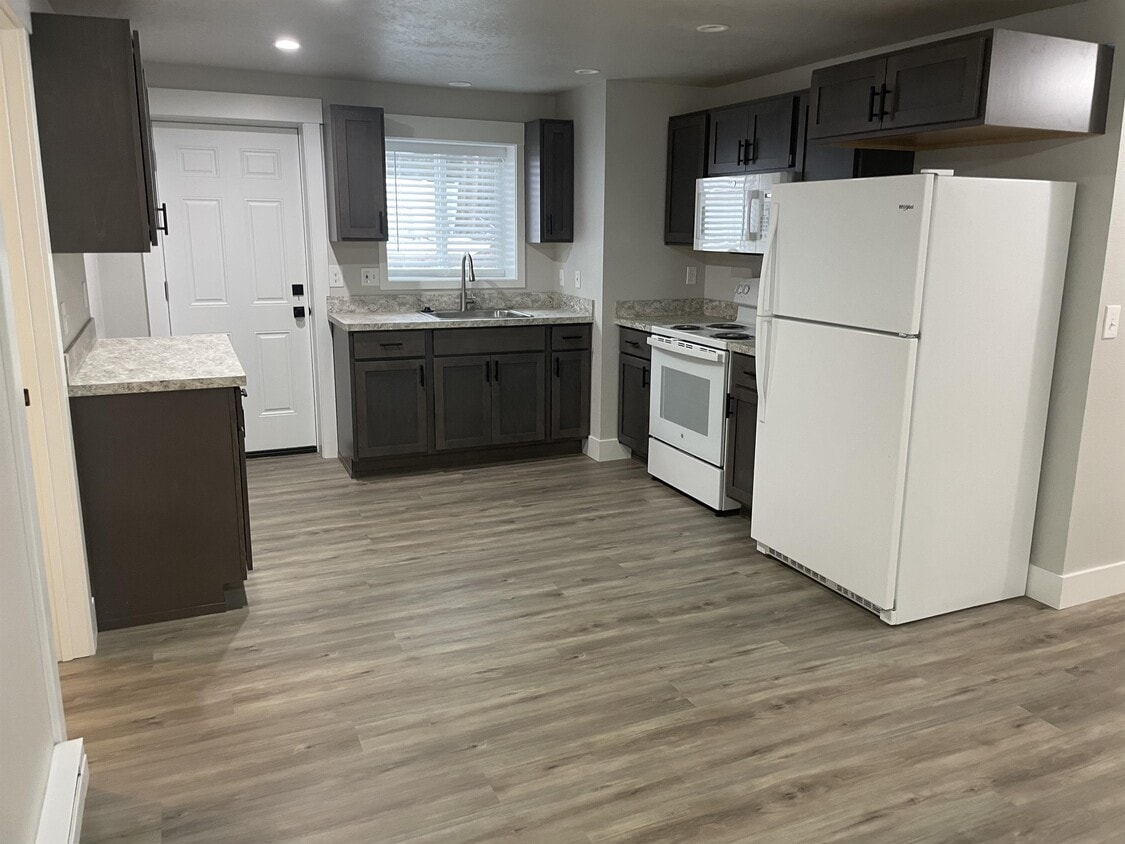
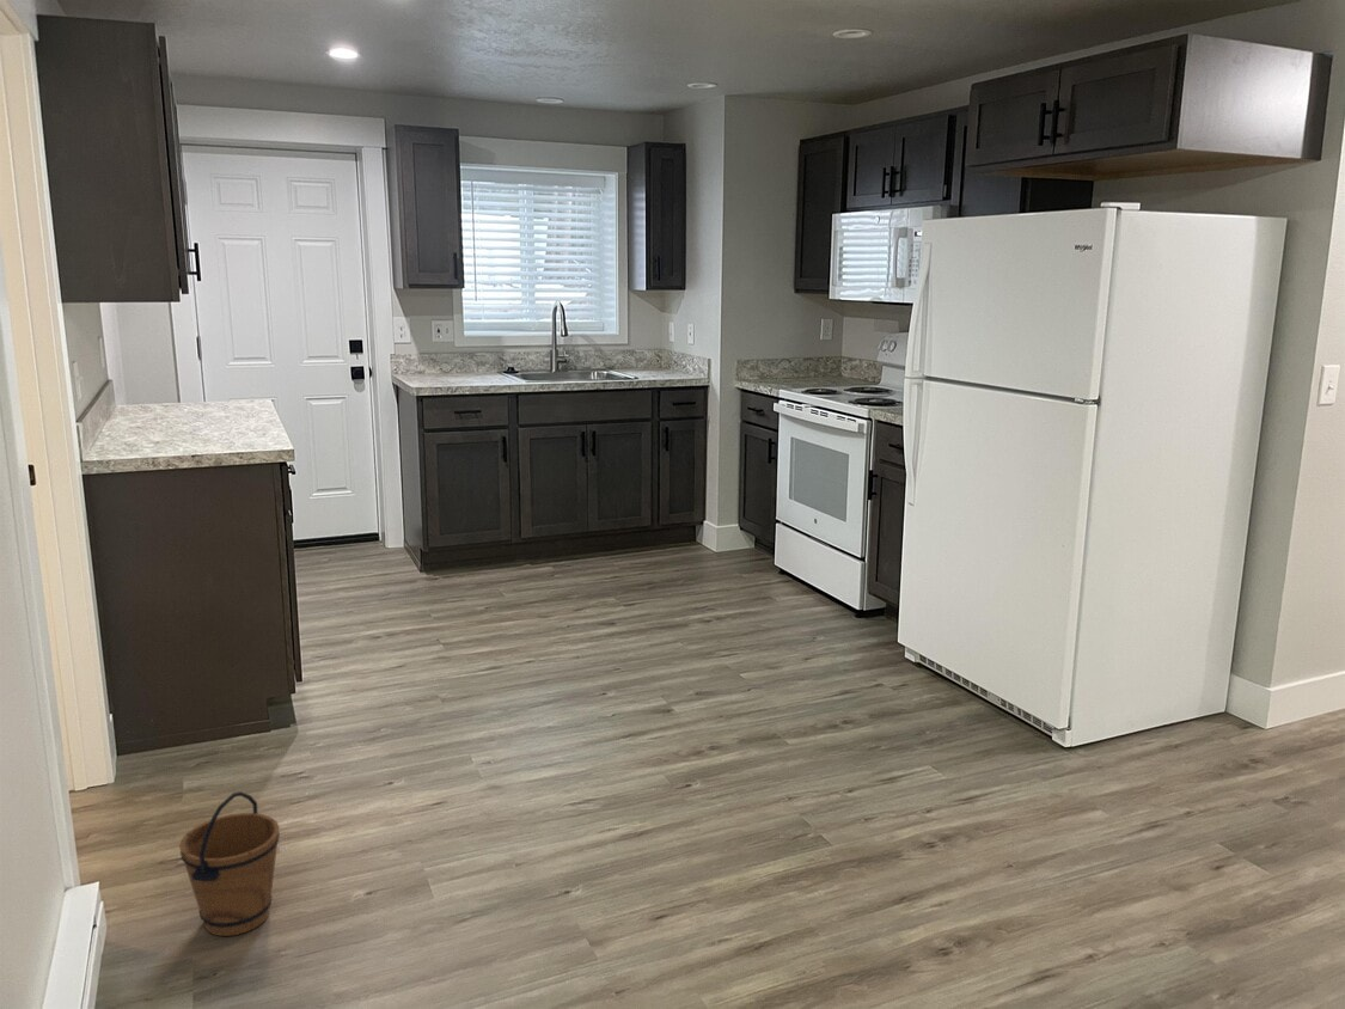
+ bucket (232, 858)
